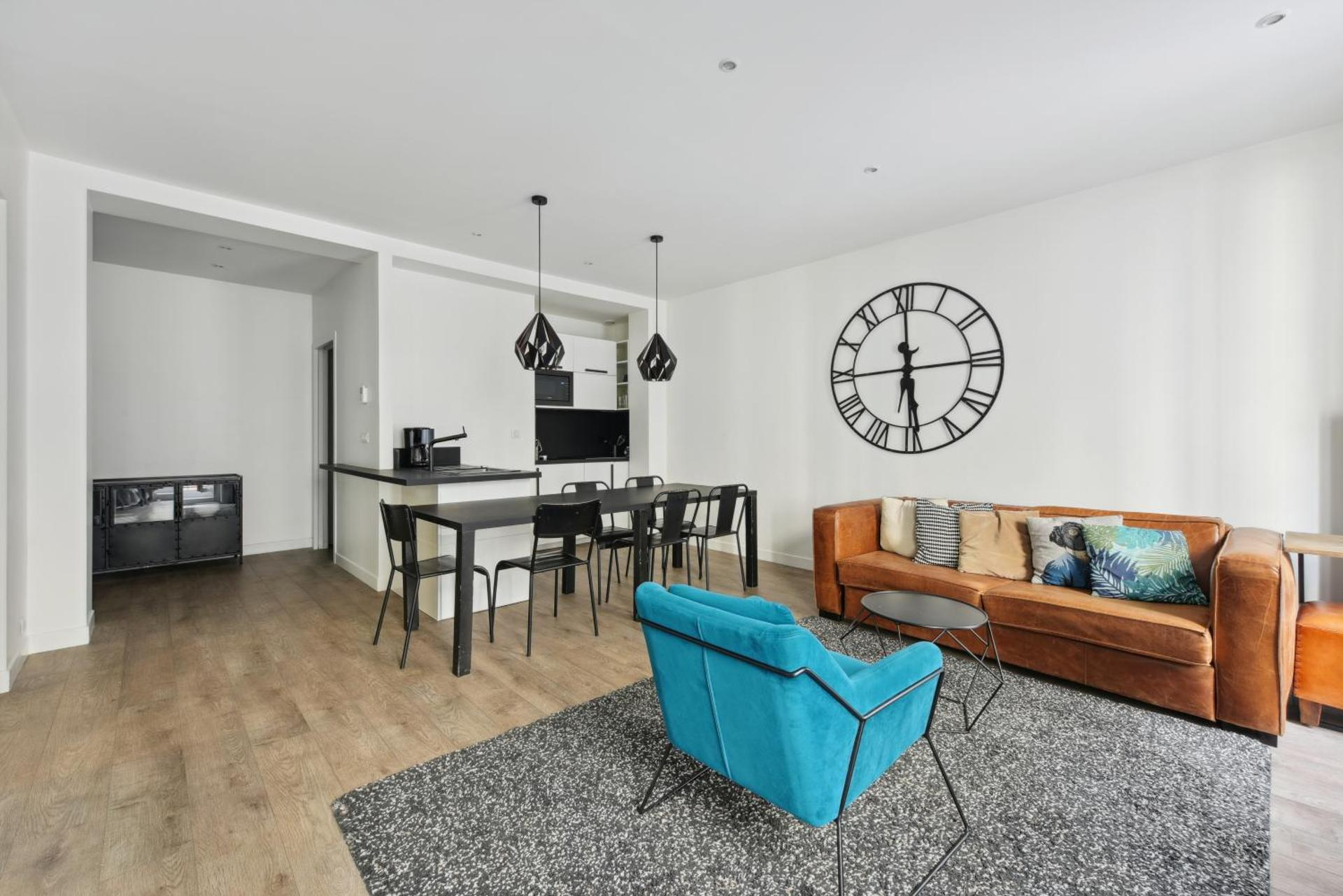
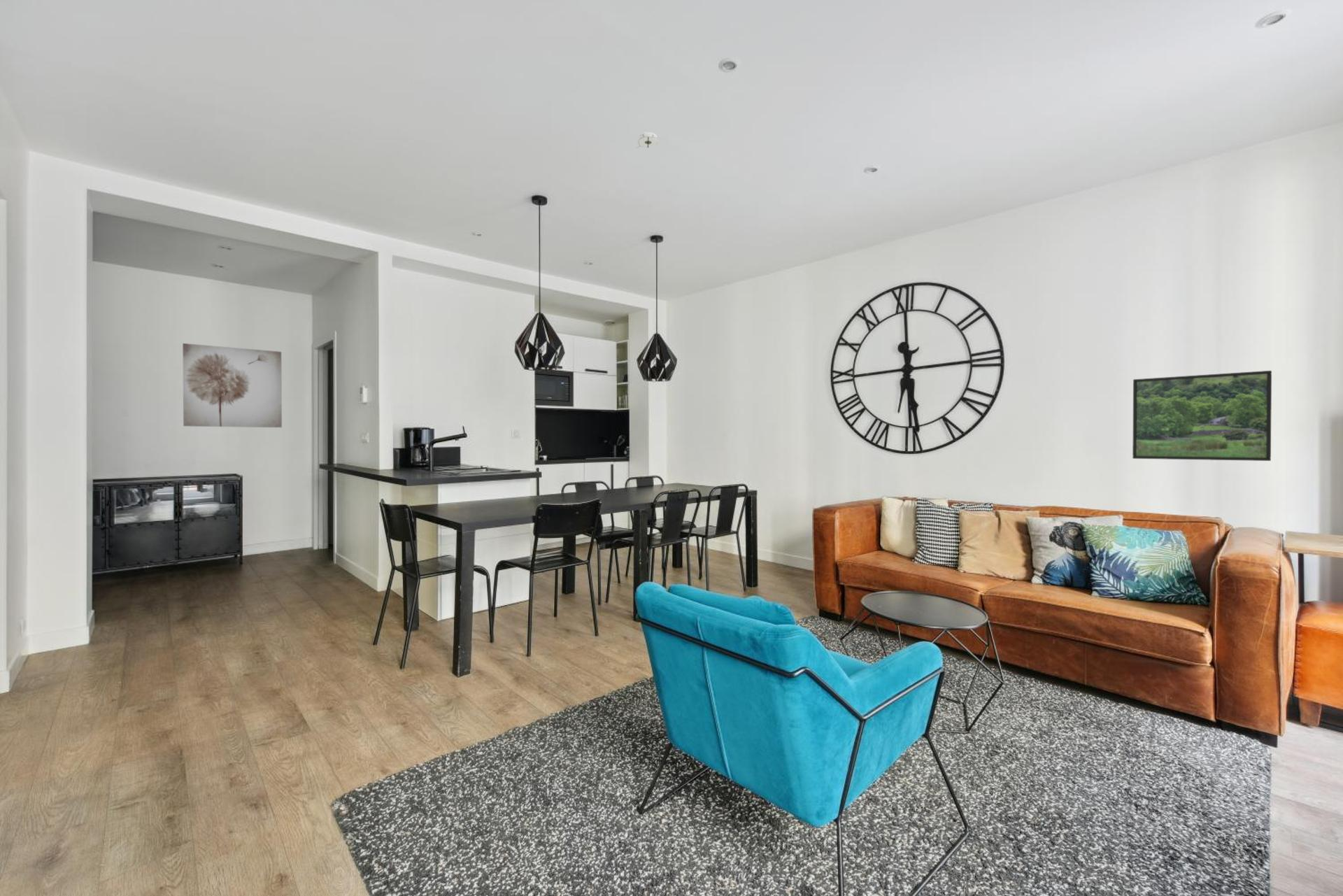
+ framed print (1198, 417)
+ smoke detector (647, 140)
+ wall art (234, 387)
